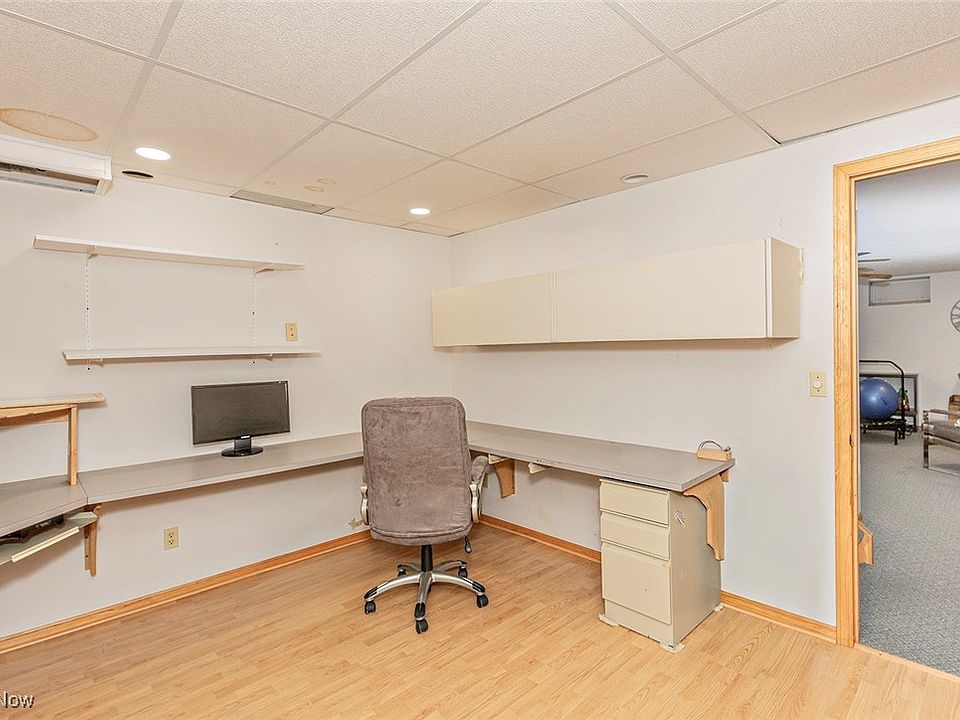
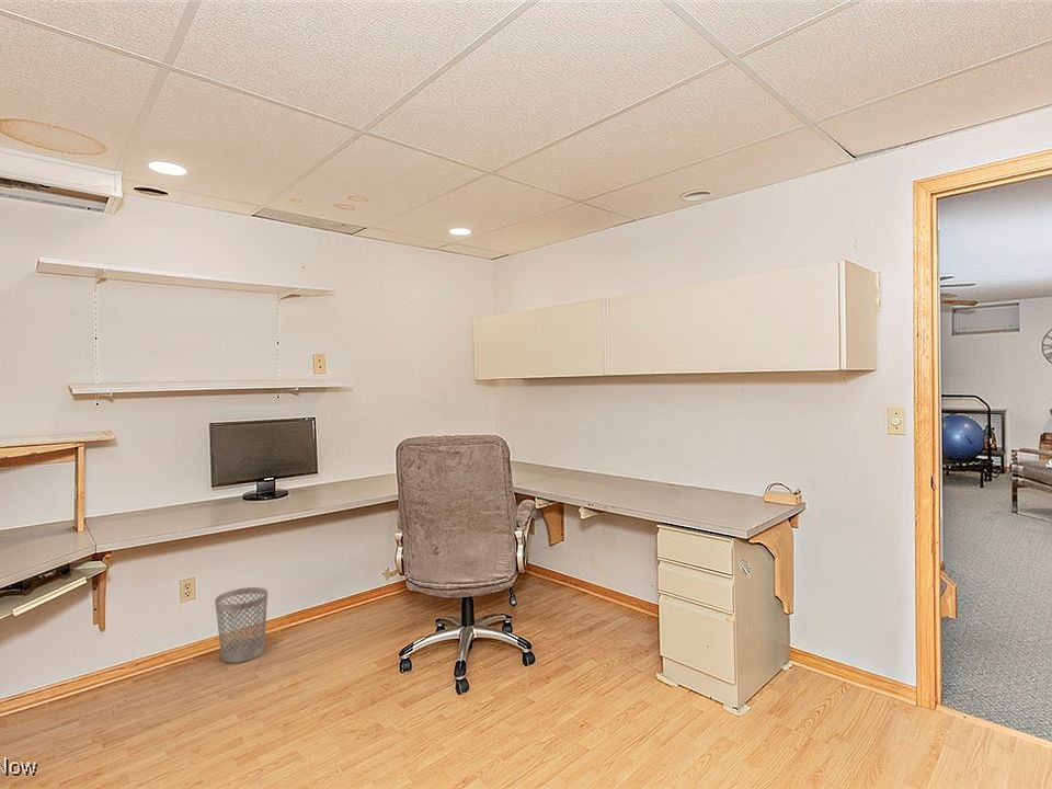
+ wastebasket (242, 625)
